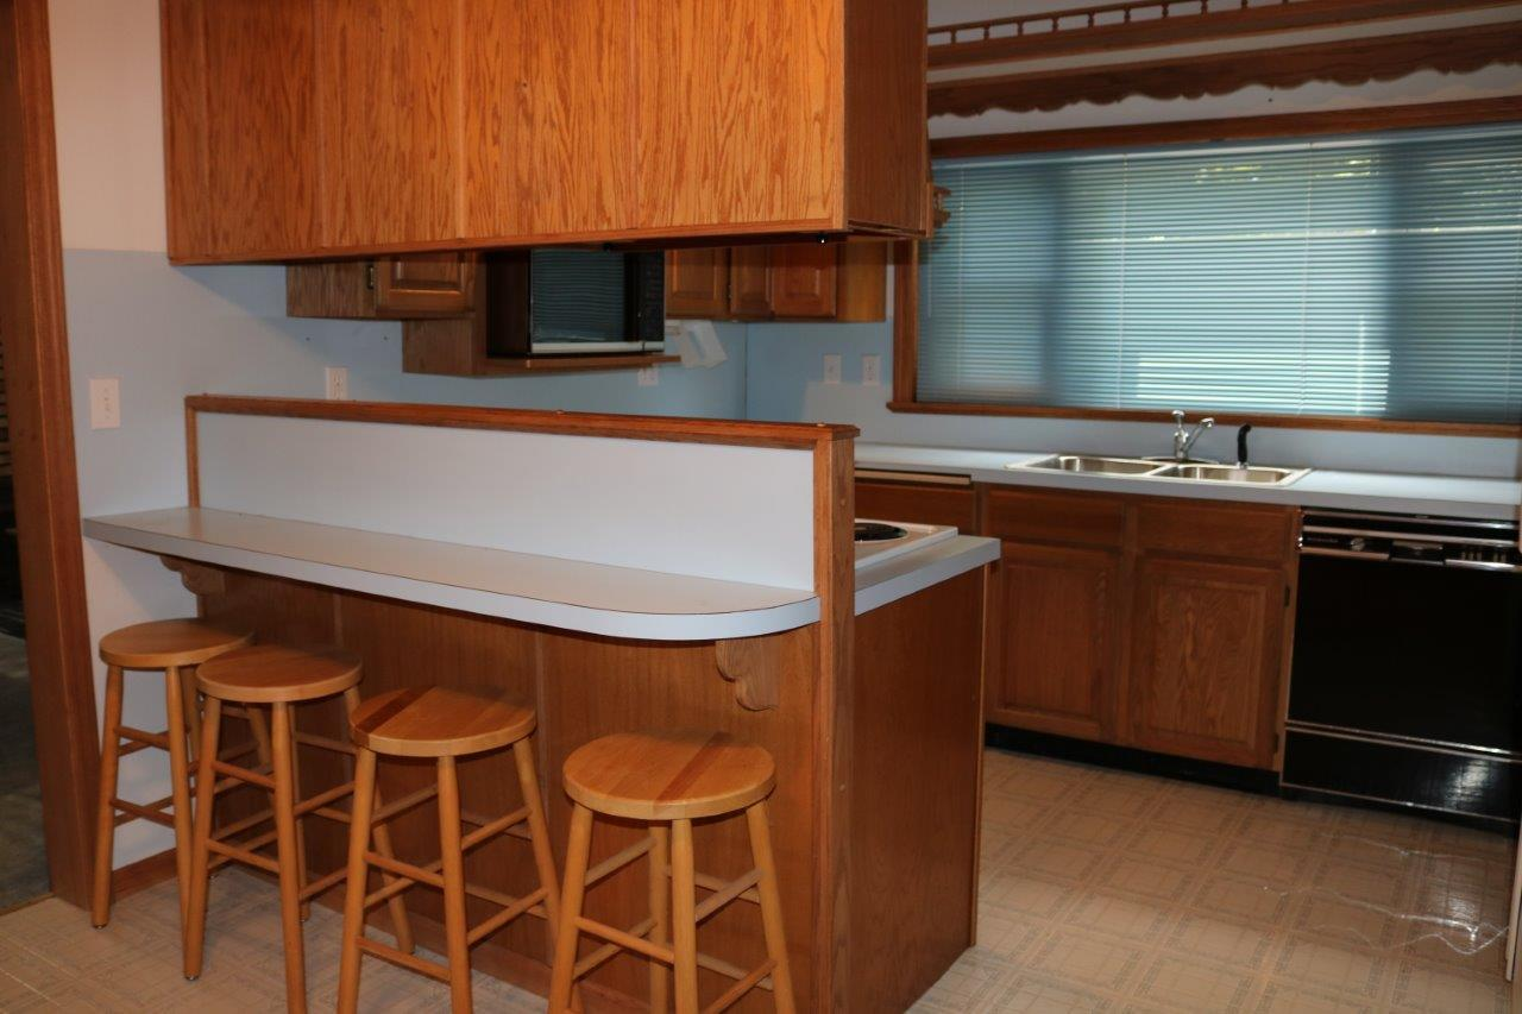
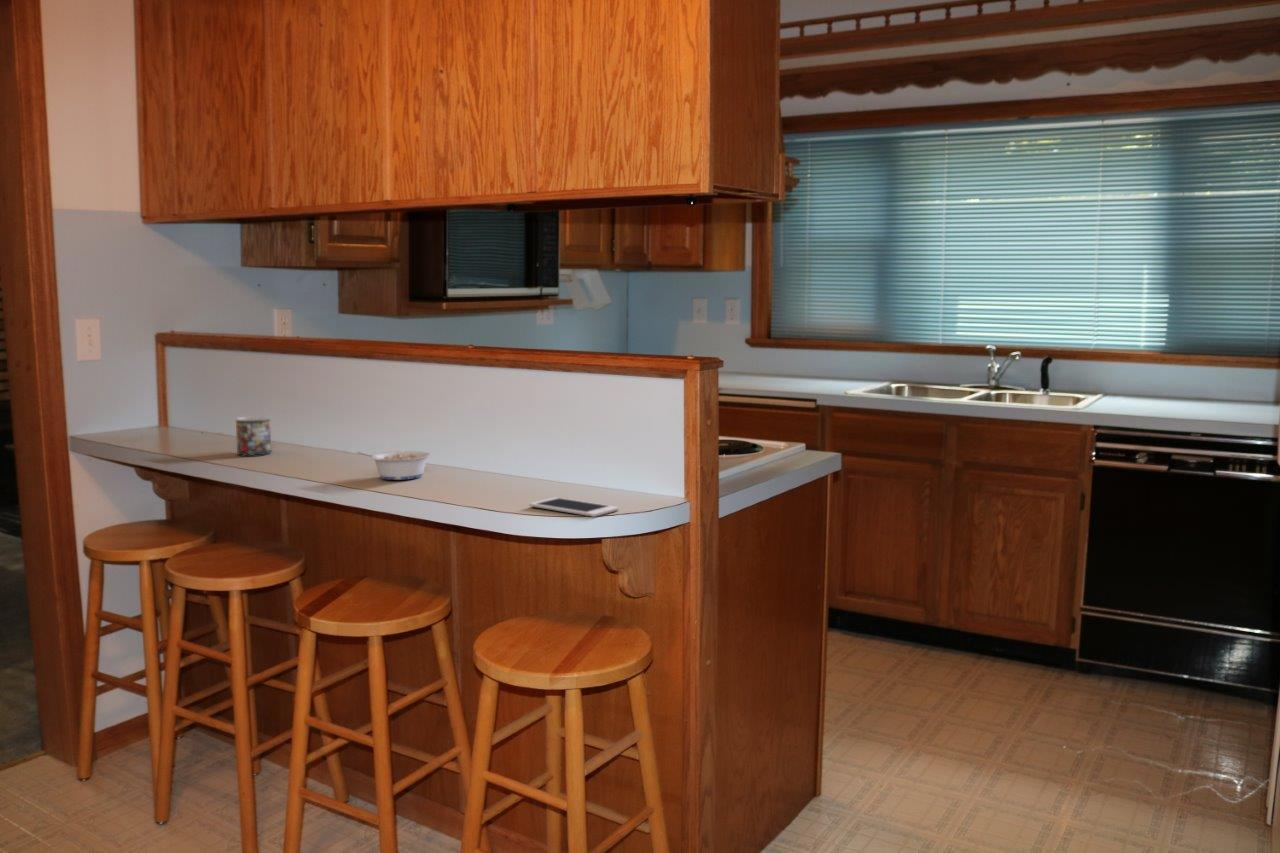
+ mug (249, 434)
+ legume (399, 464)
+ cell phone (573, 506)
